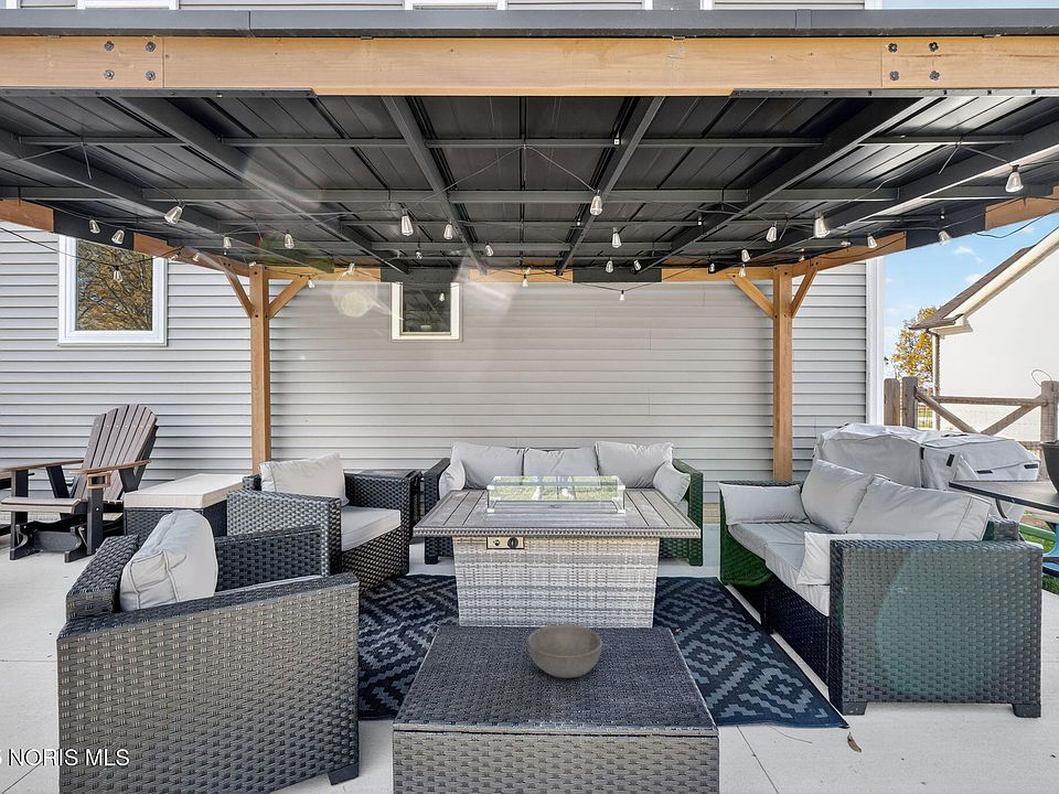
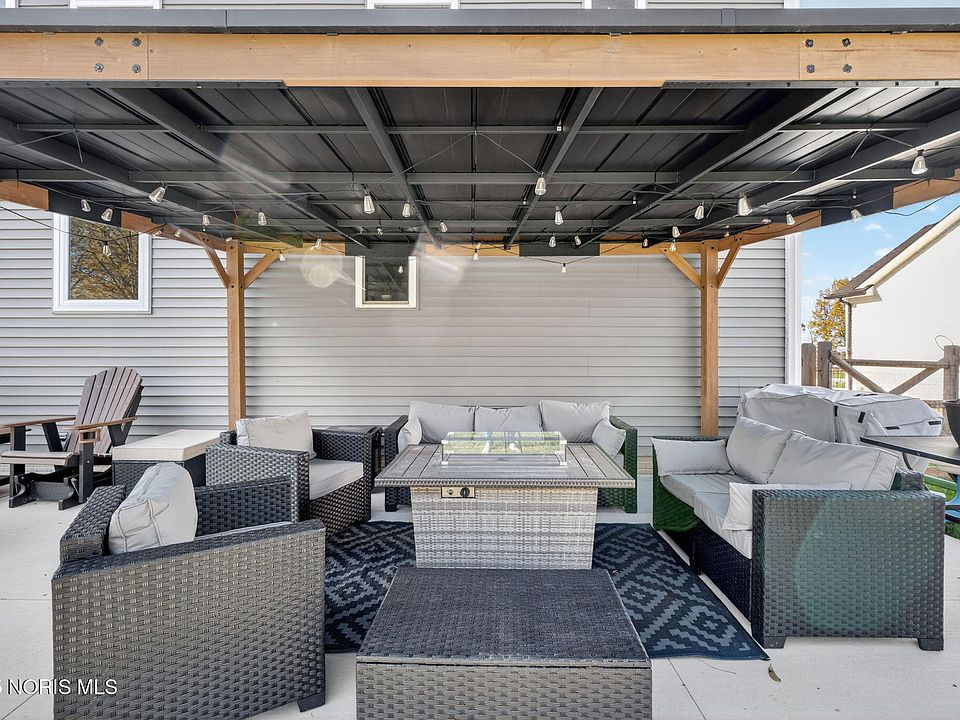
- bowl (564, 654)
